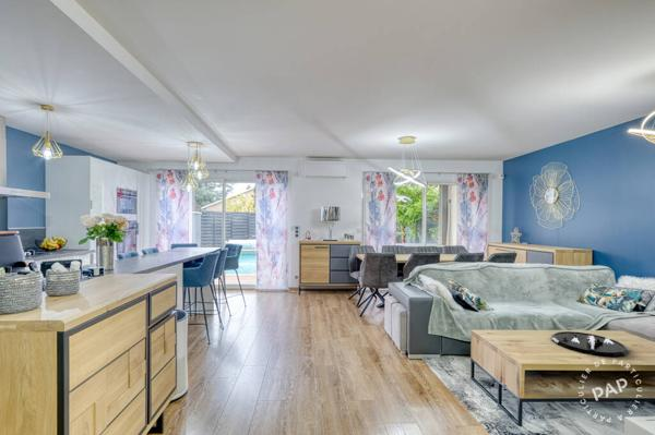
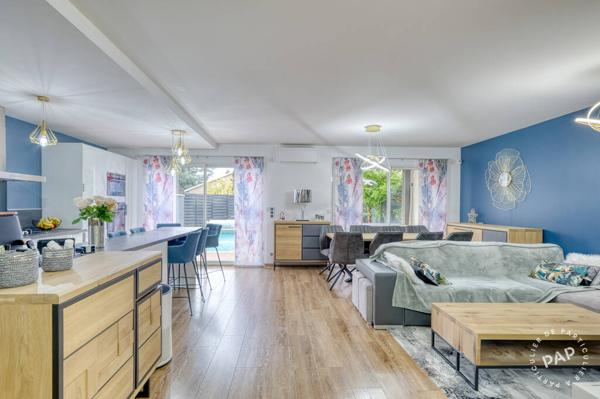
- decorative tray (587, 337)
